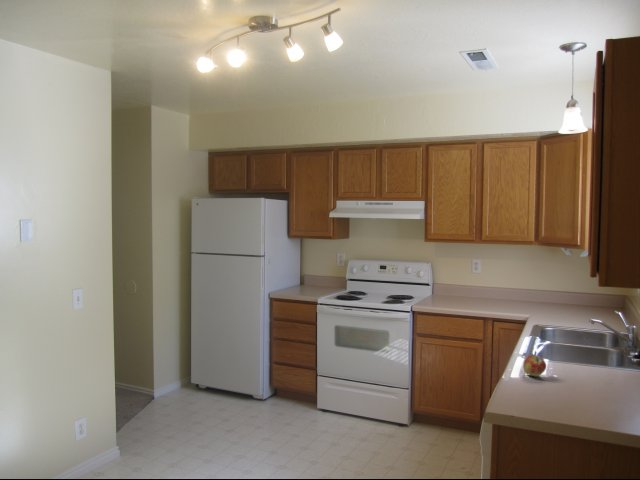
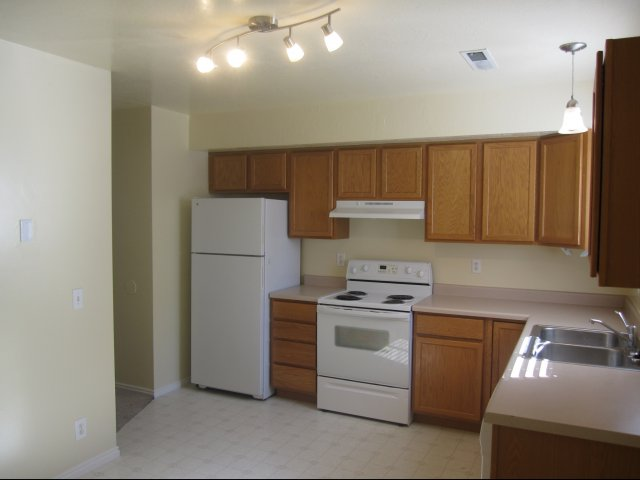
- fruit (534, 366)
